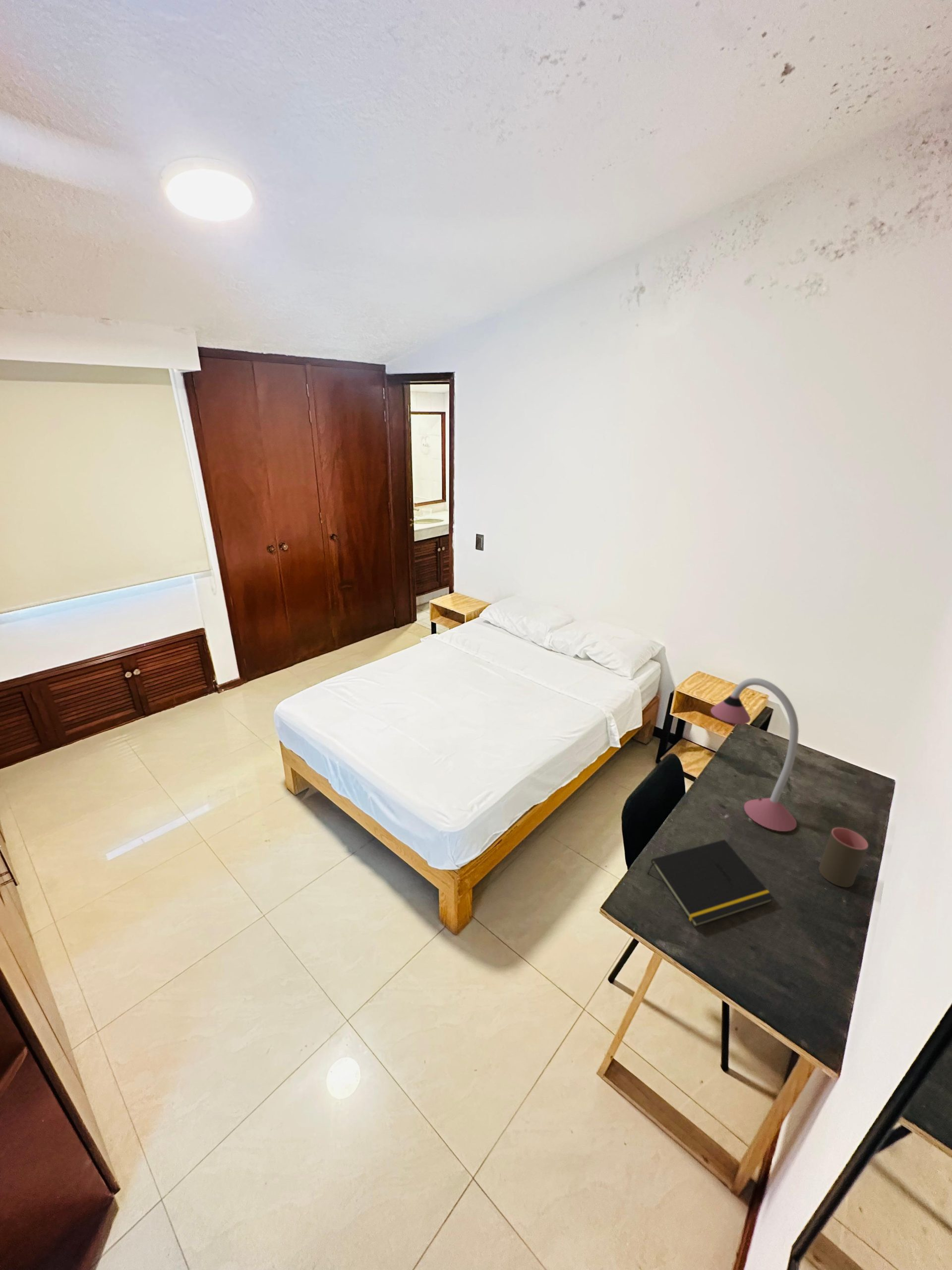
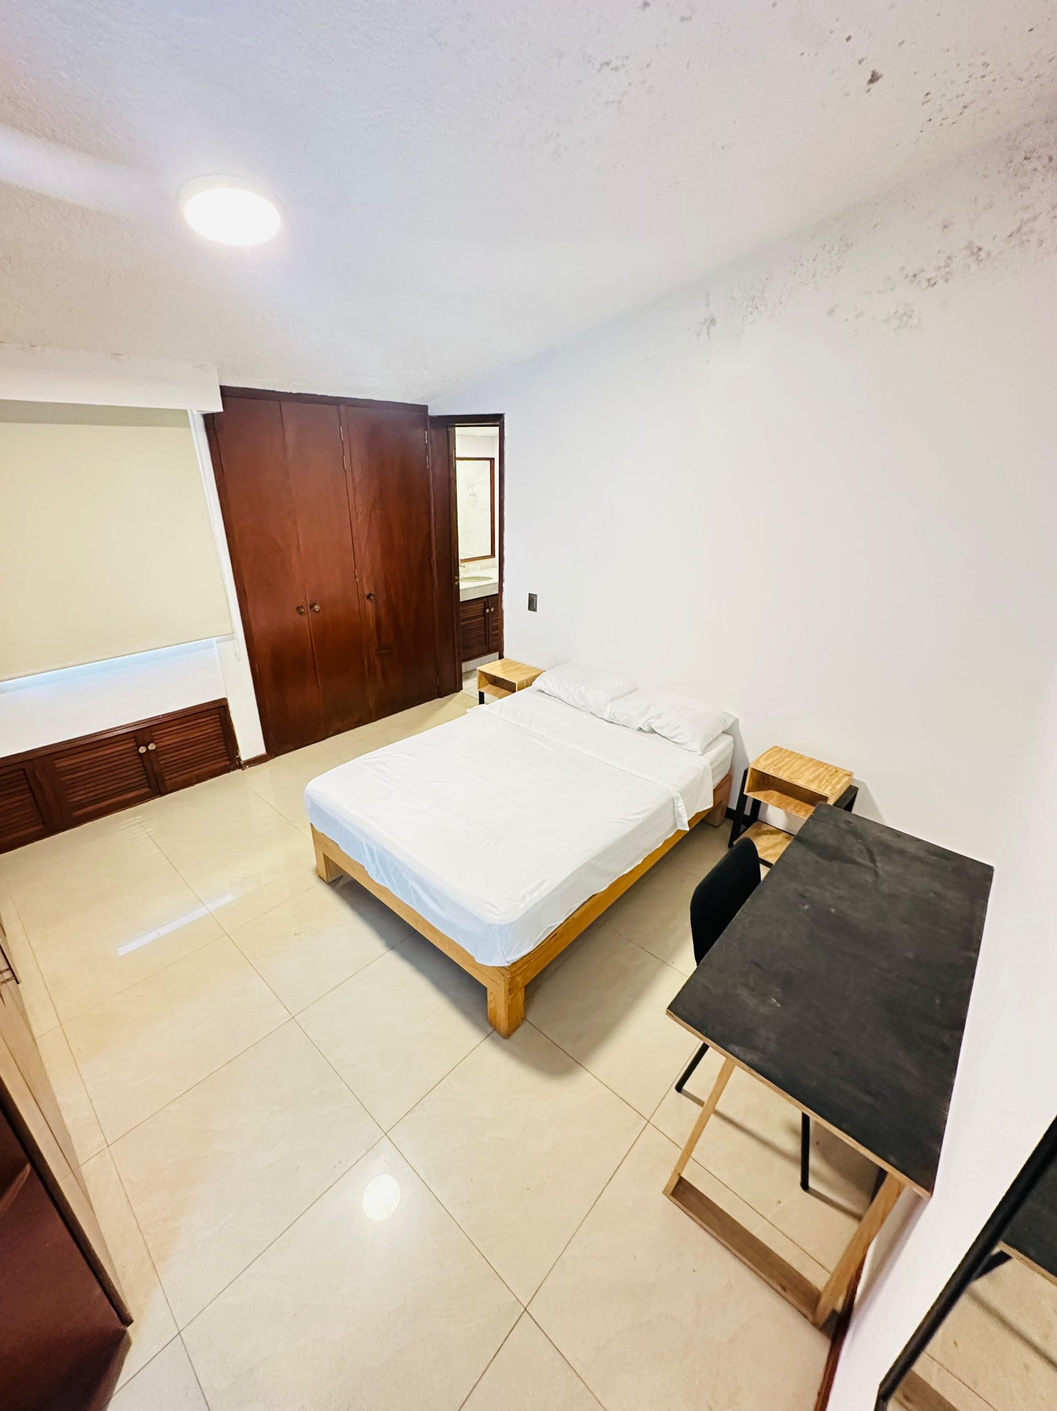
- cup (842, 857)
- notepad (711, 880)
- desk lamp (747, 723)
